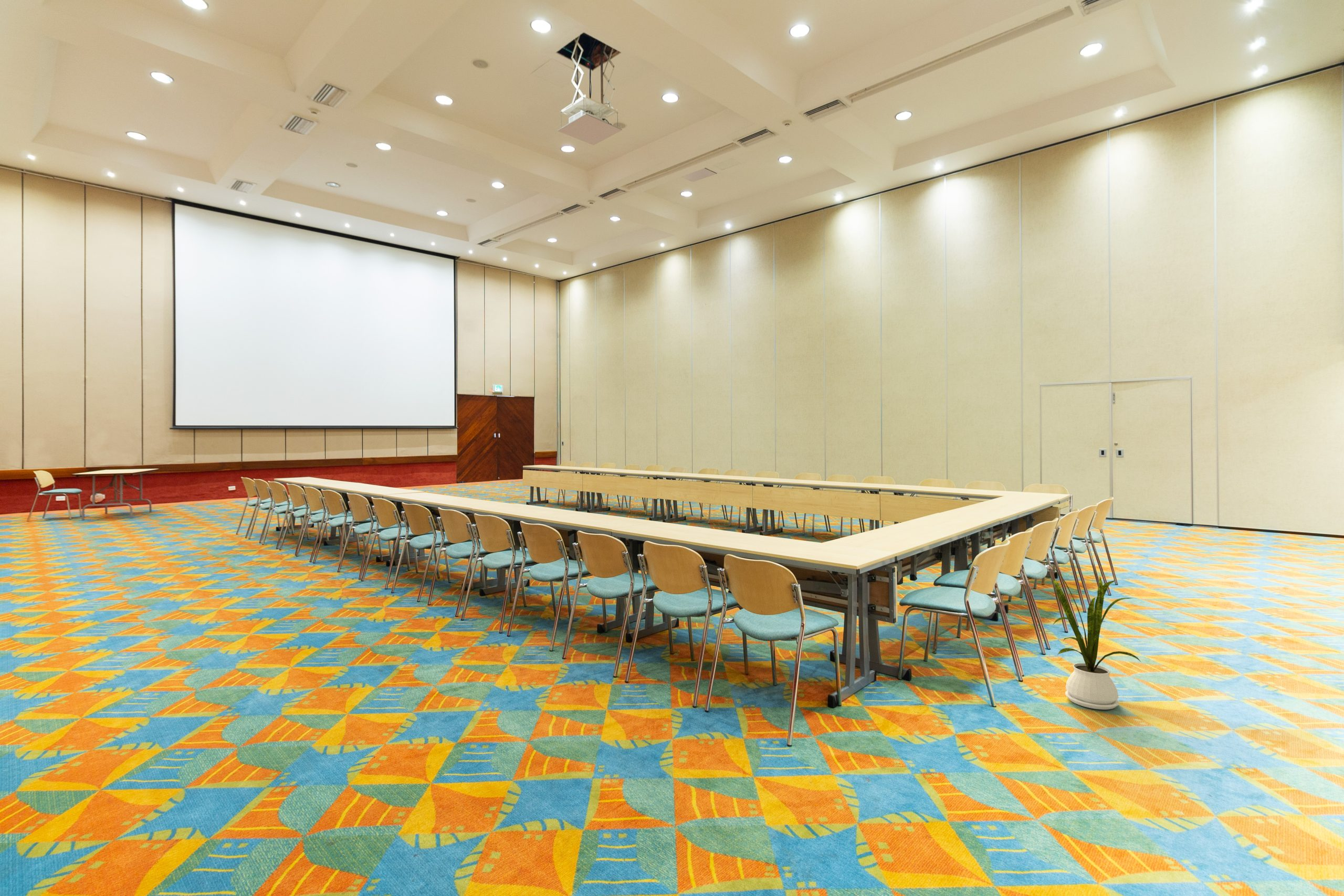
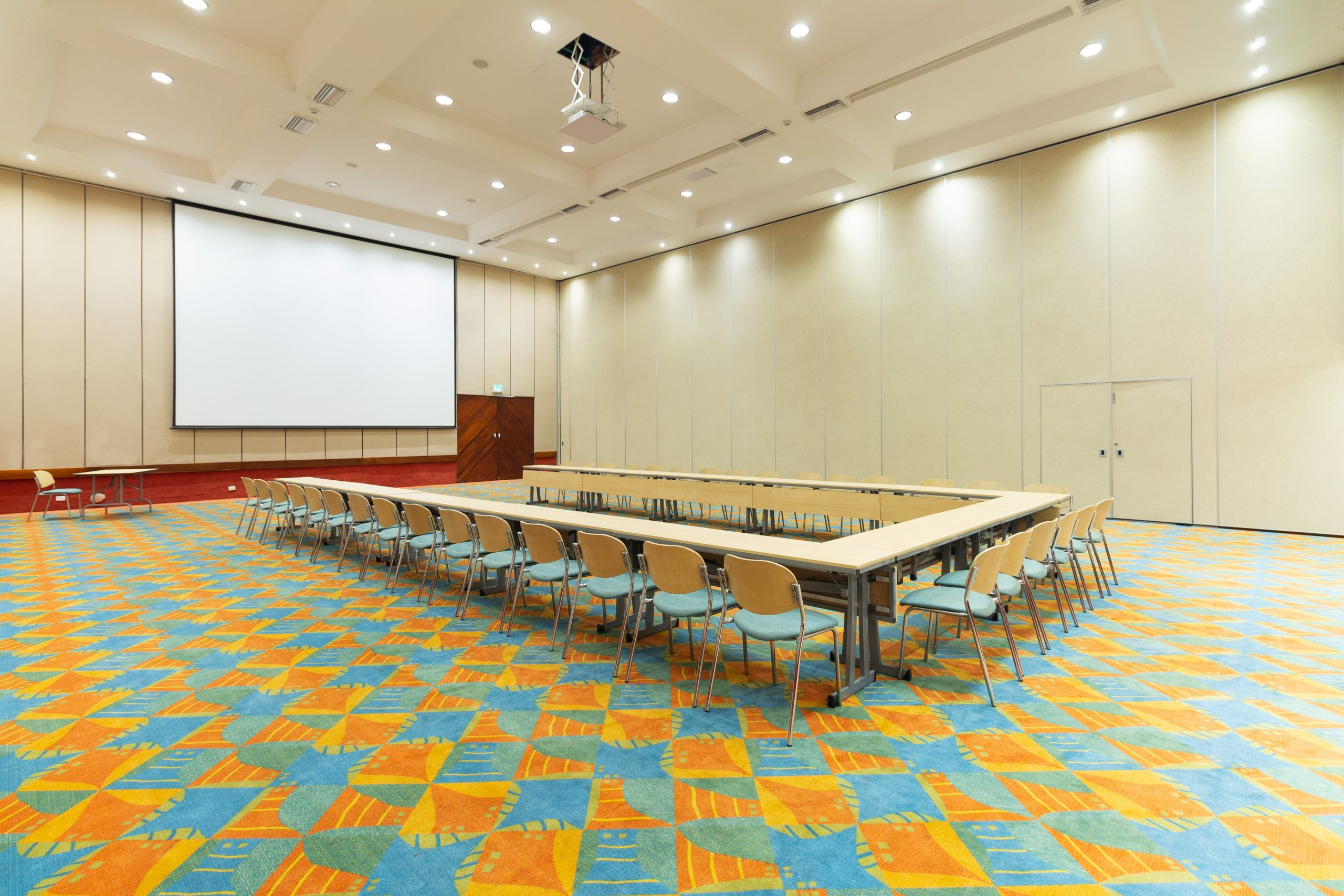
- house plant (1085, 632)
